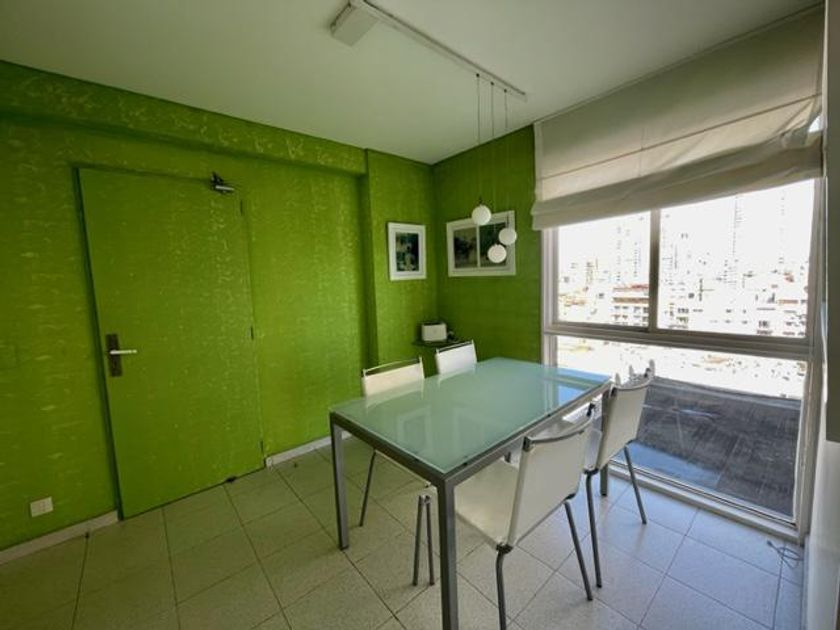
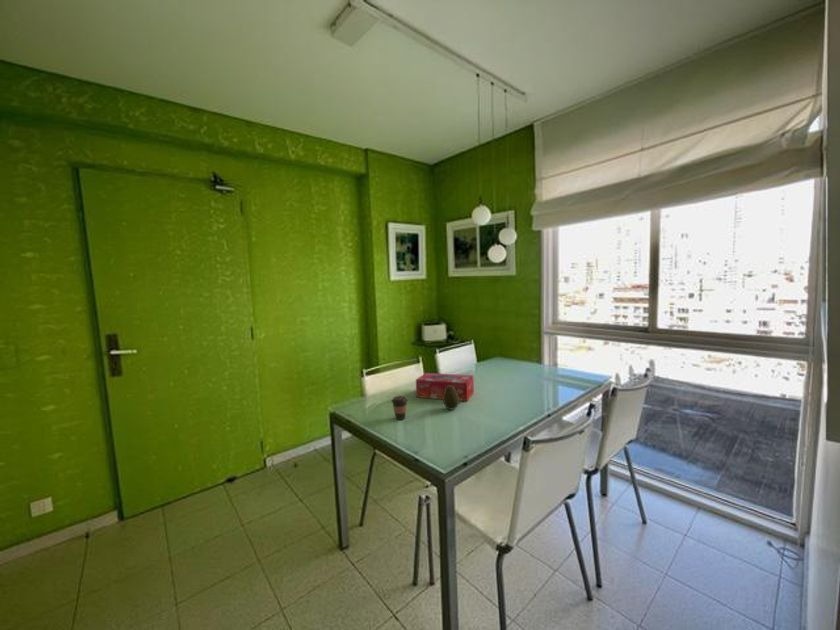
+ tissue box (445, 386)
+ fruit (451, 397)
+ coffee cup (399, 408)
